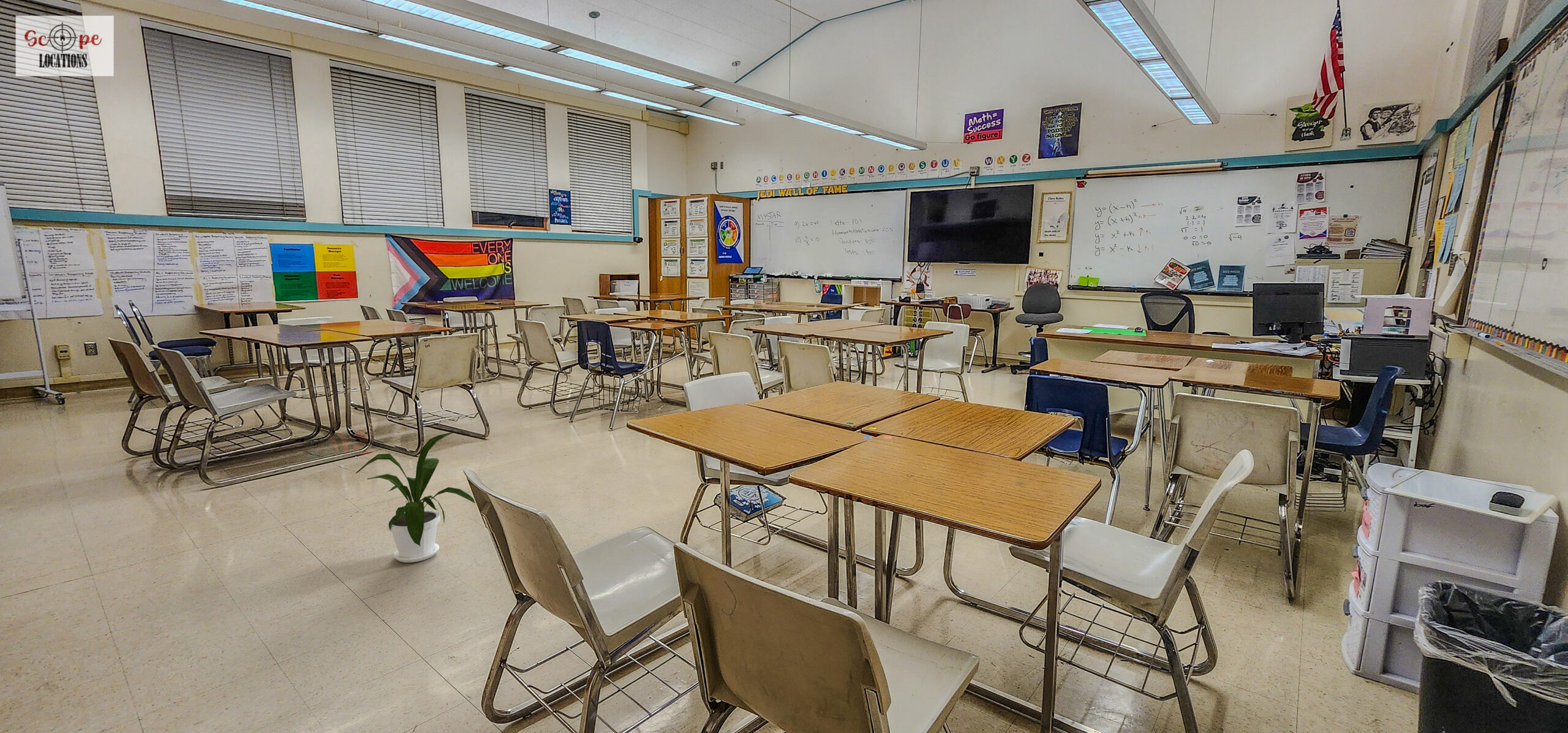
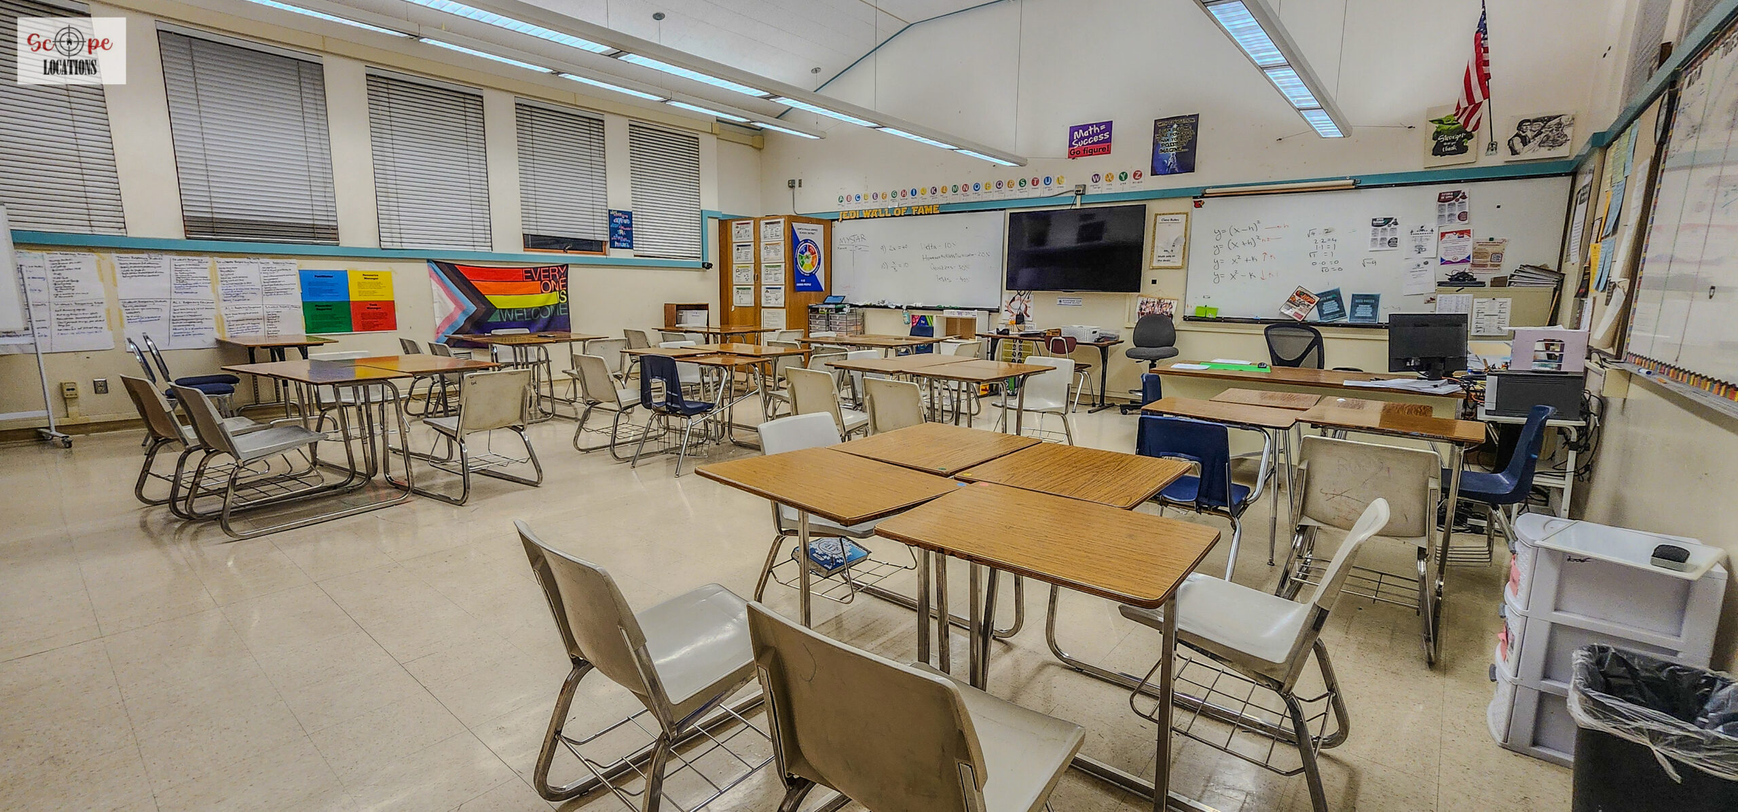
- house plant (415, 497)
